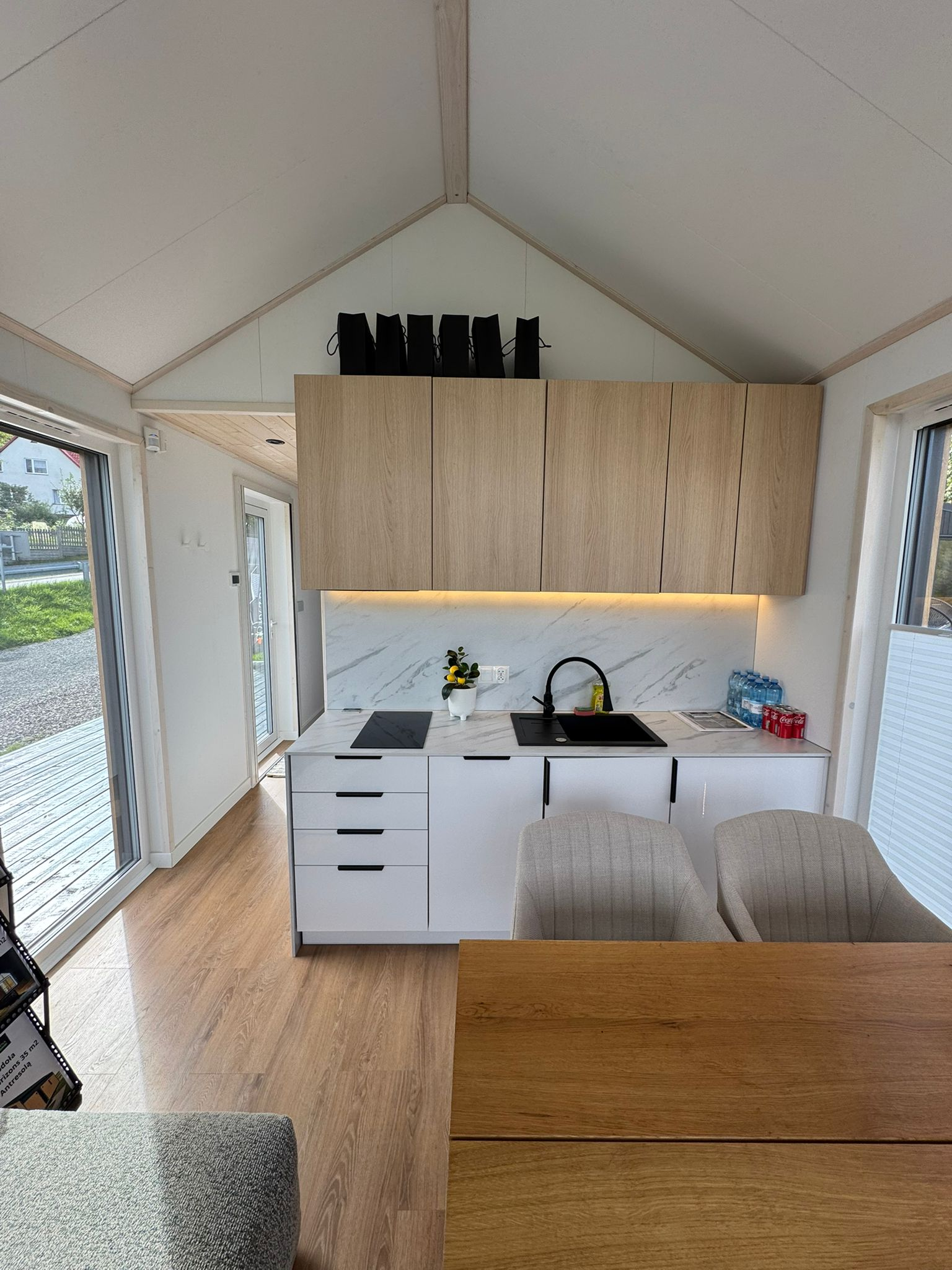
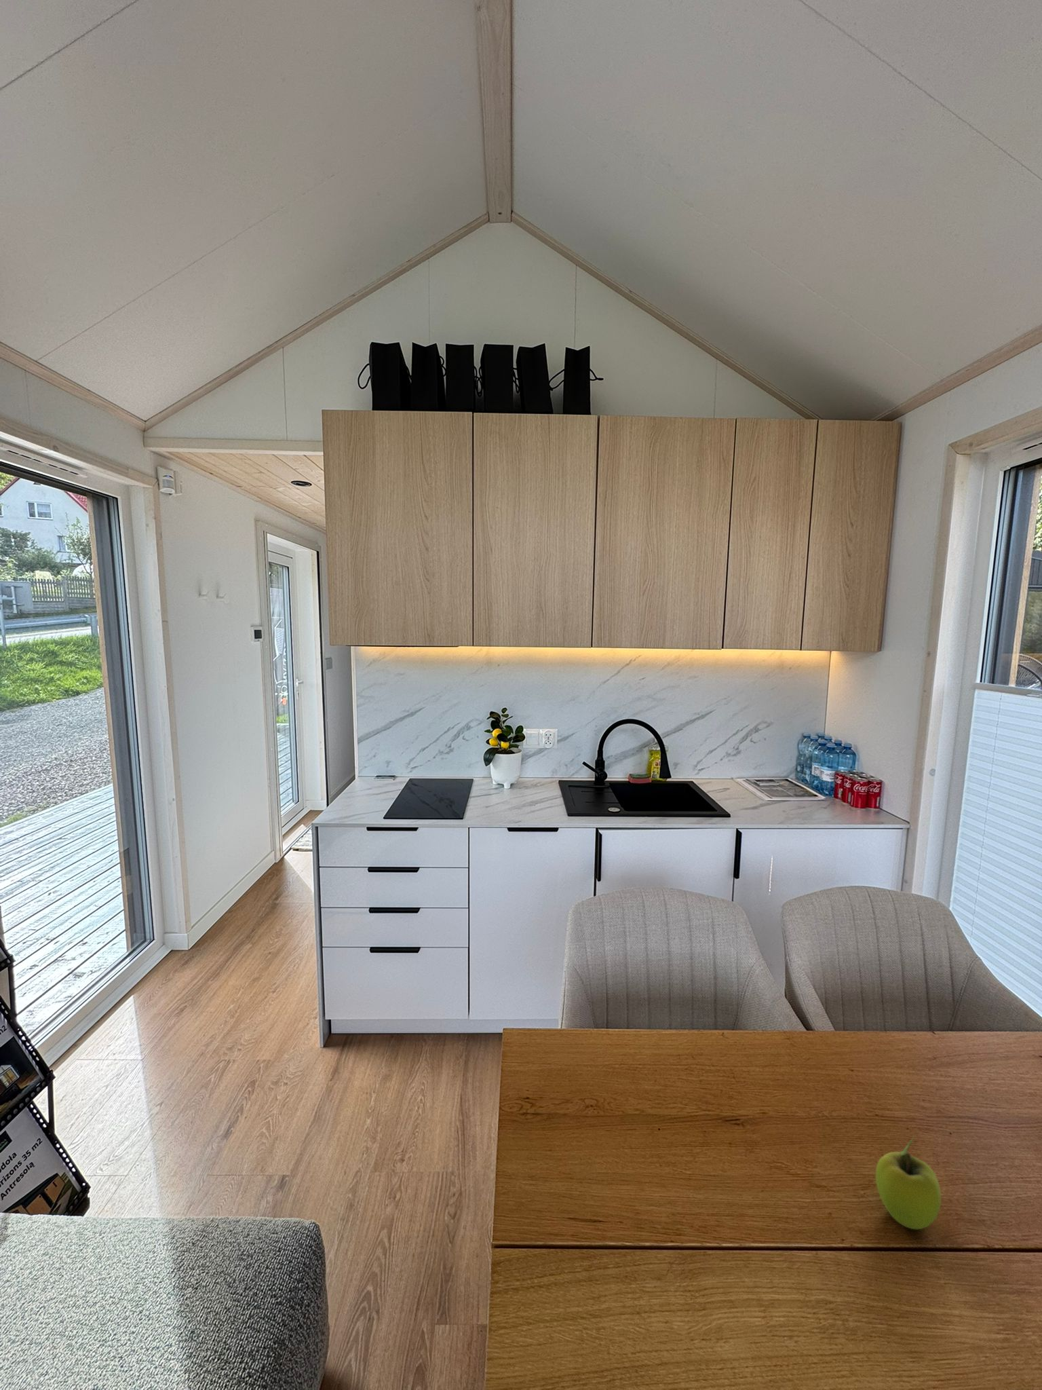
+ fruit (908, 1181)
